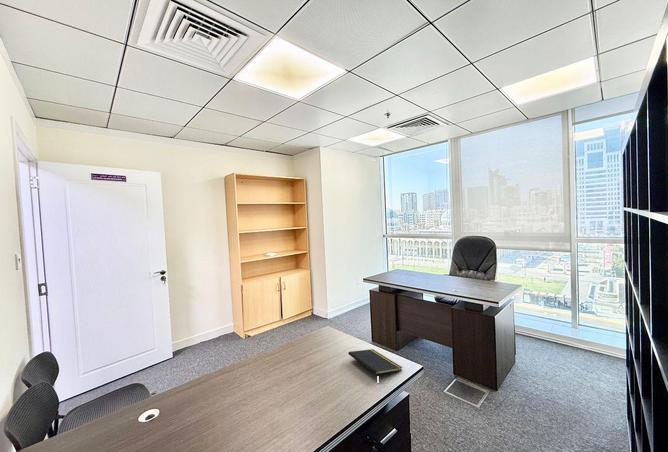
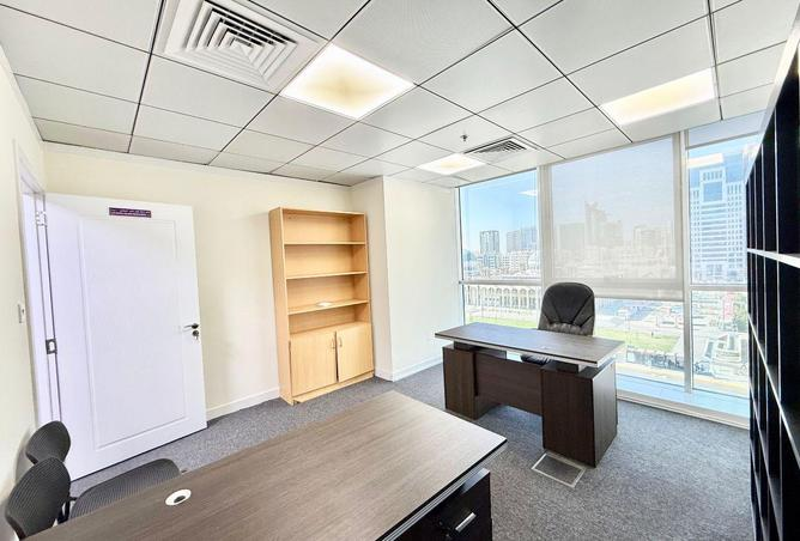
- notepad (374, 360)
